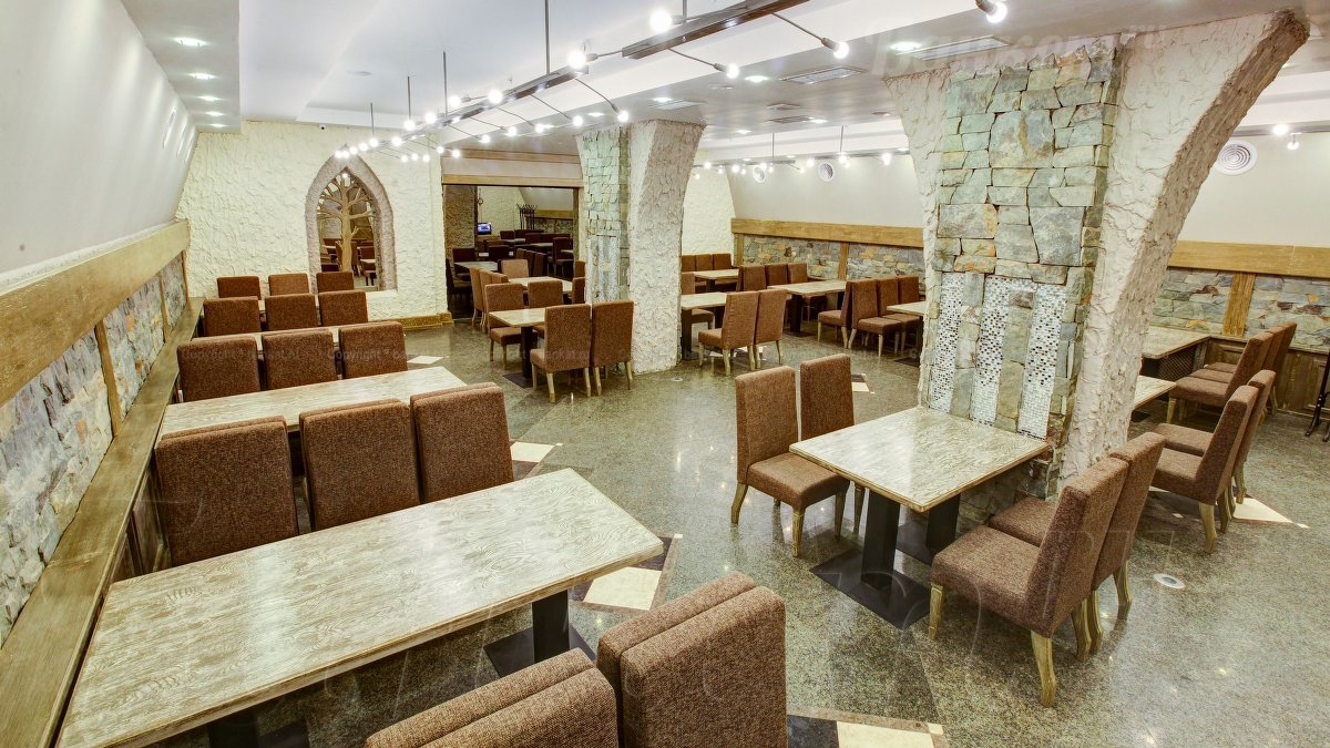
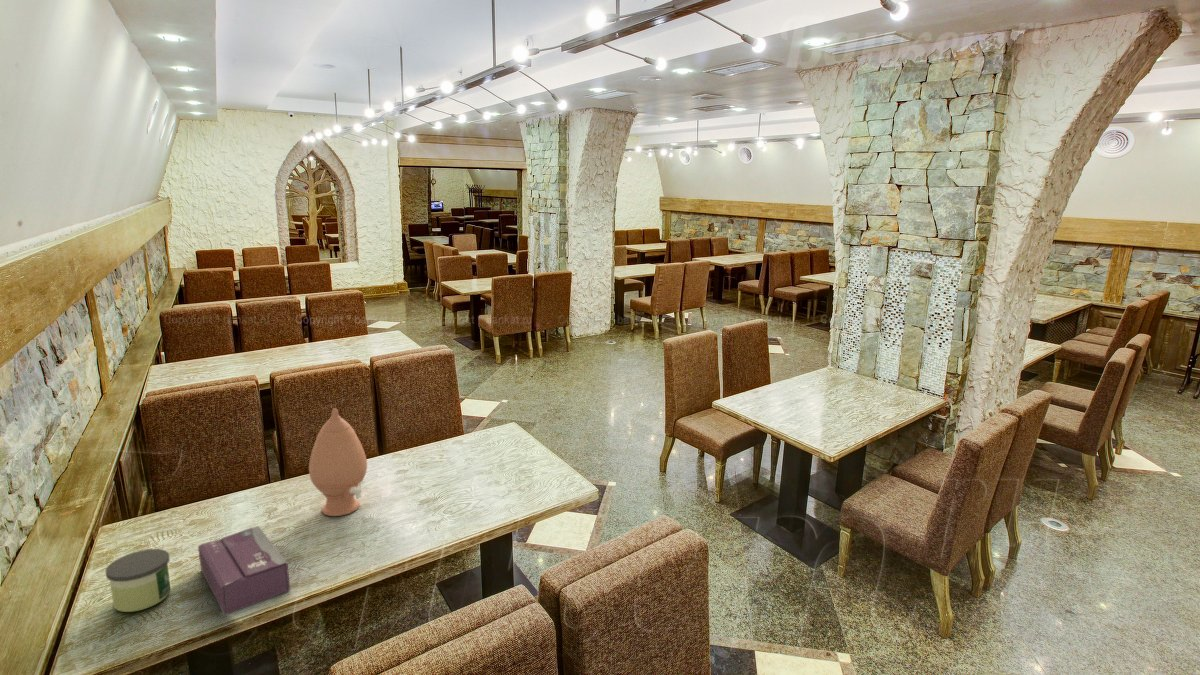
+ vase (339, 460)
+ candle (140, 581)
+ tissue box (242, 566)
